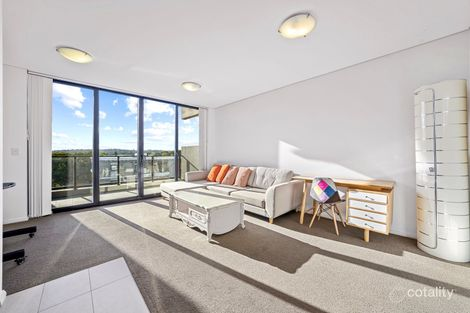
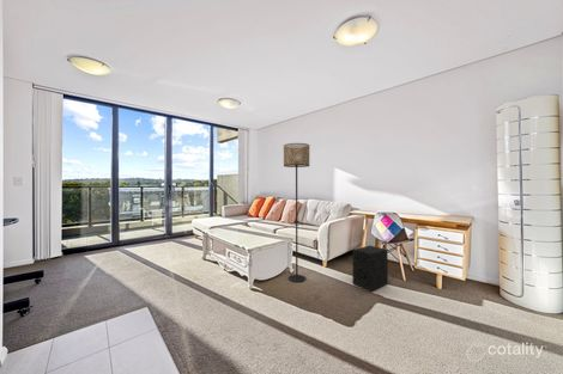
+ speaker (370, 266)
+ floor lamp (296, 211)
